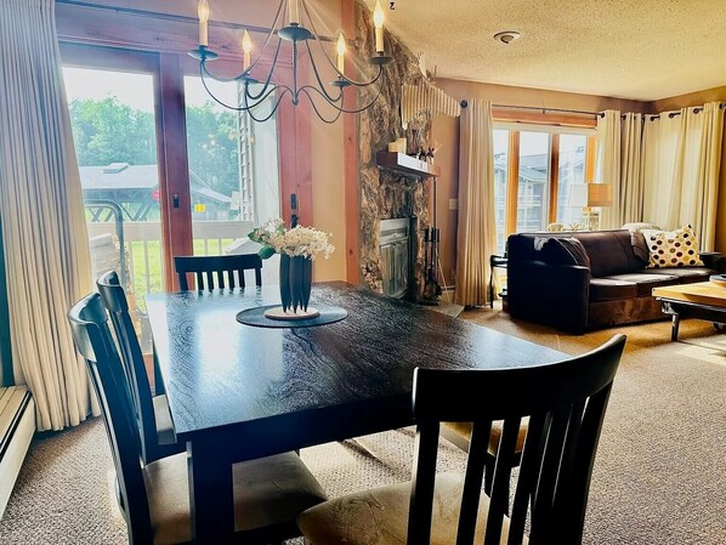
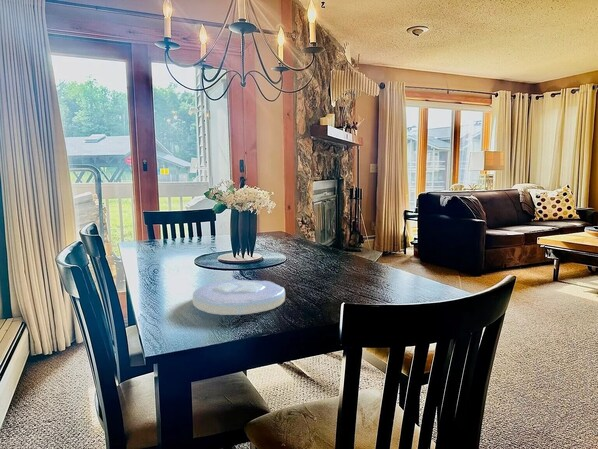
+ plate (239, 292)
